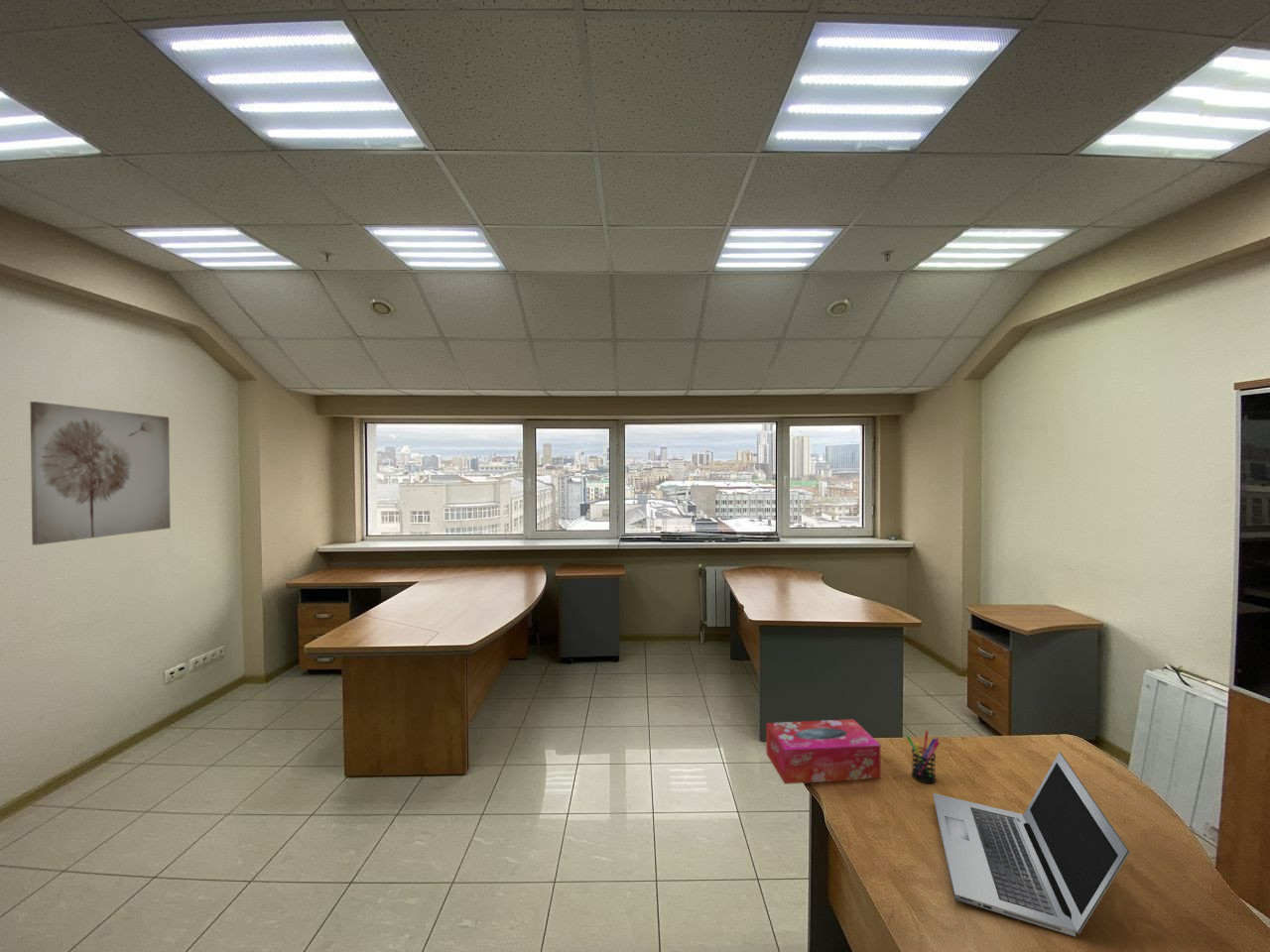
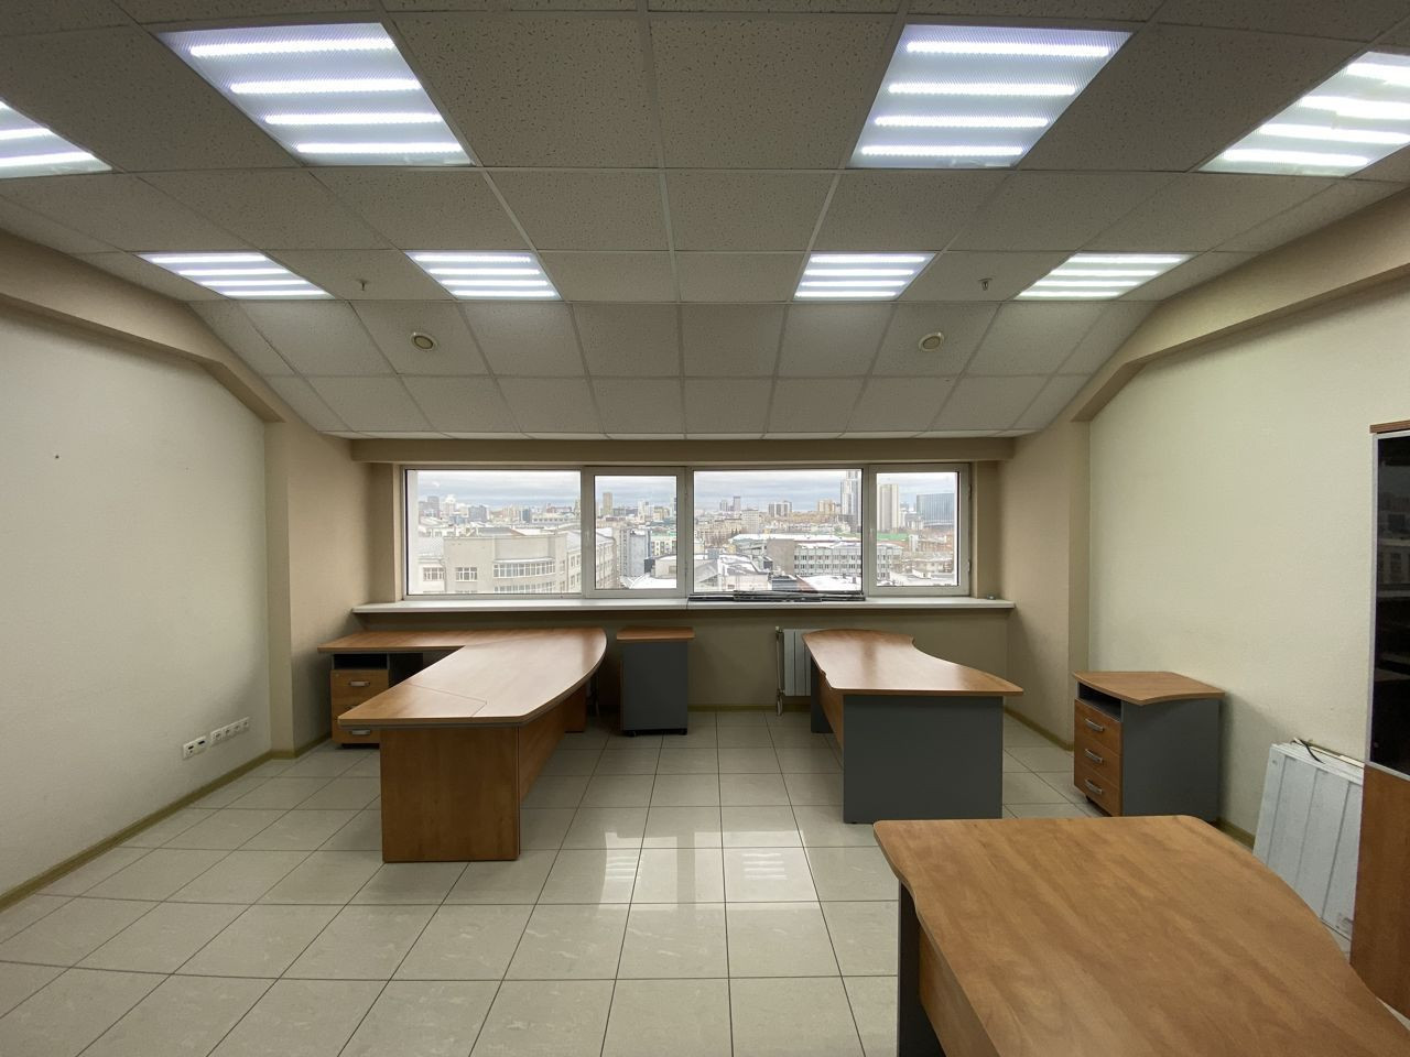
- wall art (109, 473)
- laptop (1012, 820)
- tissue box (821, 750)
- pen holder (922, 754)
